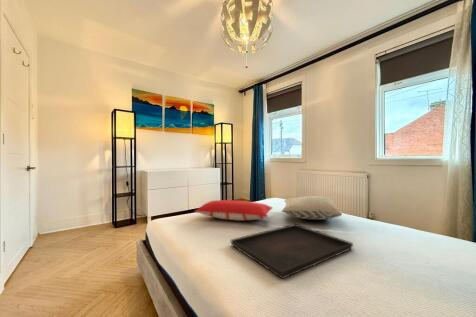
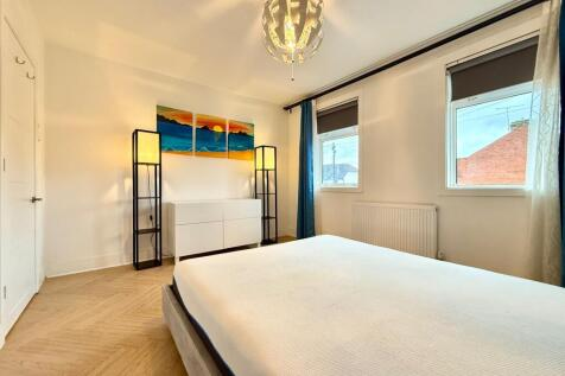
- serving tray (290, 244)
- pillow (234, 209)
- pillow (309, 206)
